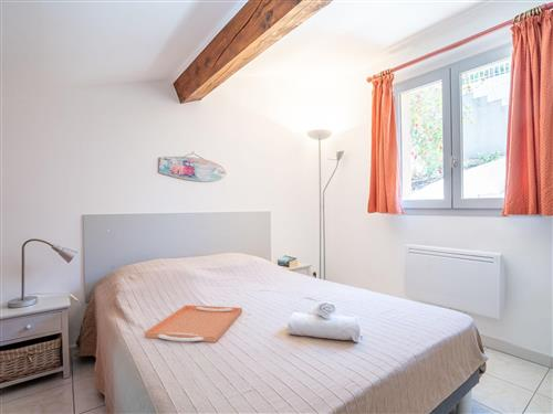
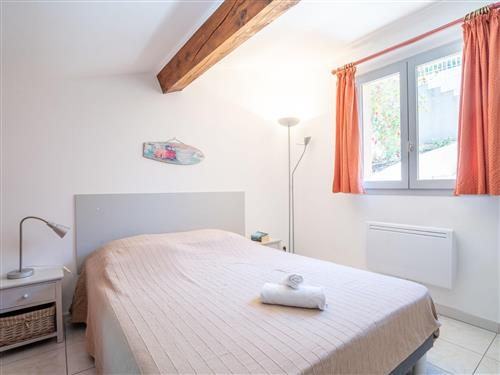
- serving tray (198, 320)
